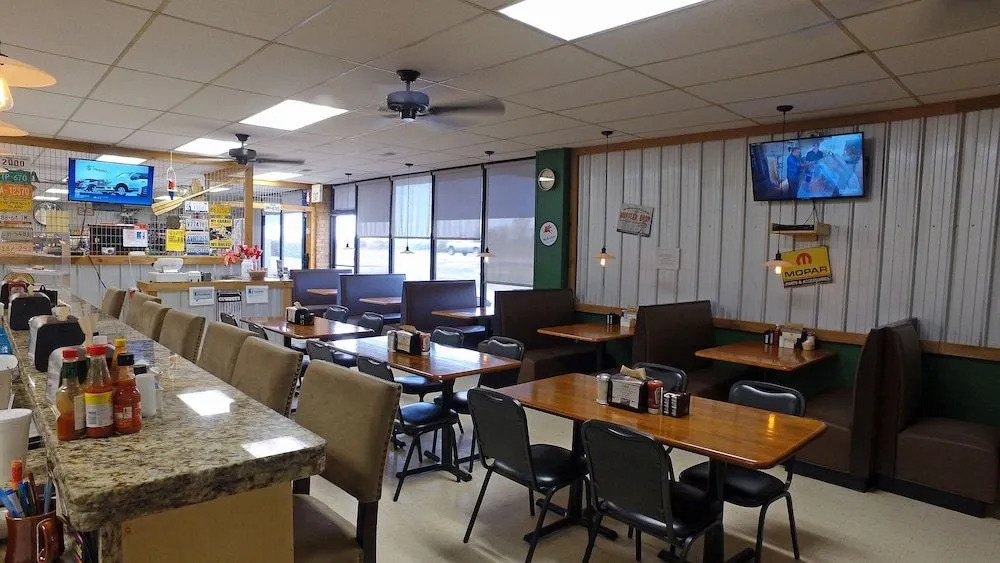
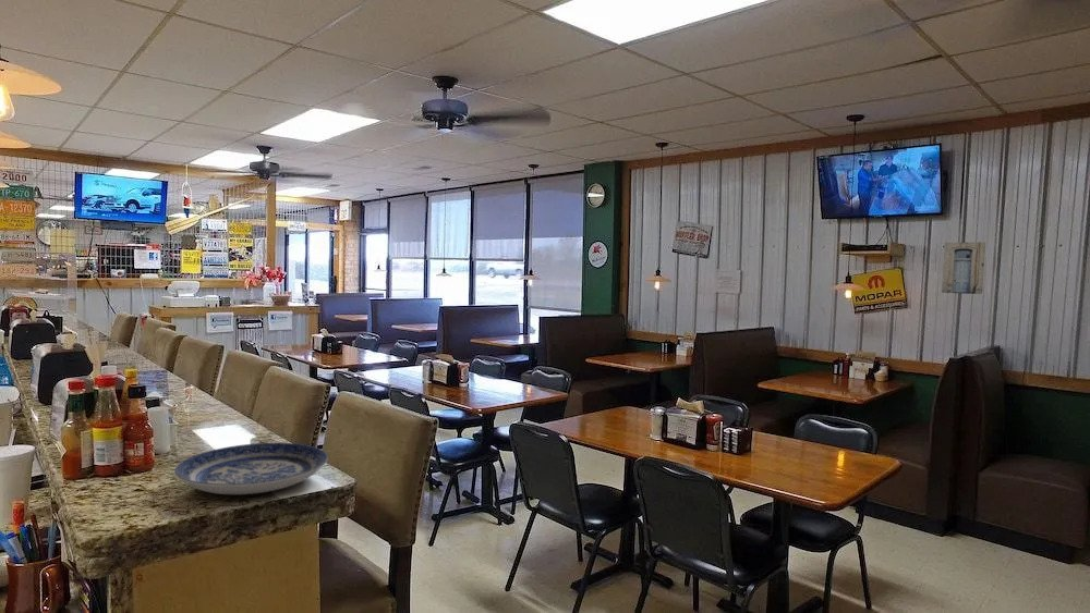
+ wall art (962, 268)
+ plate (254, 470)
